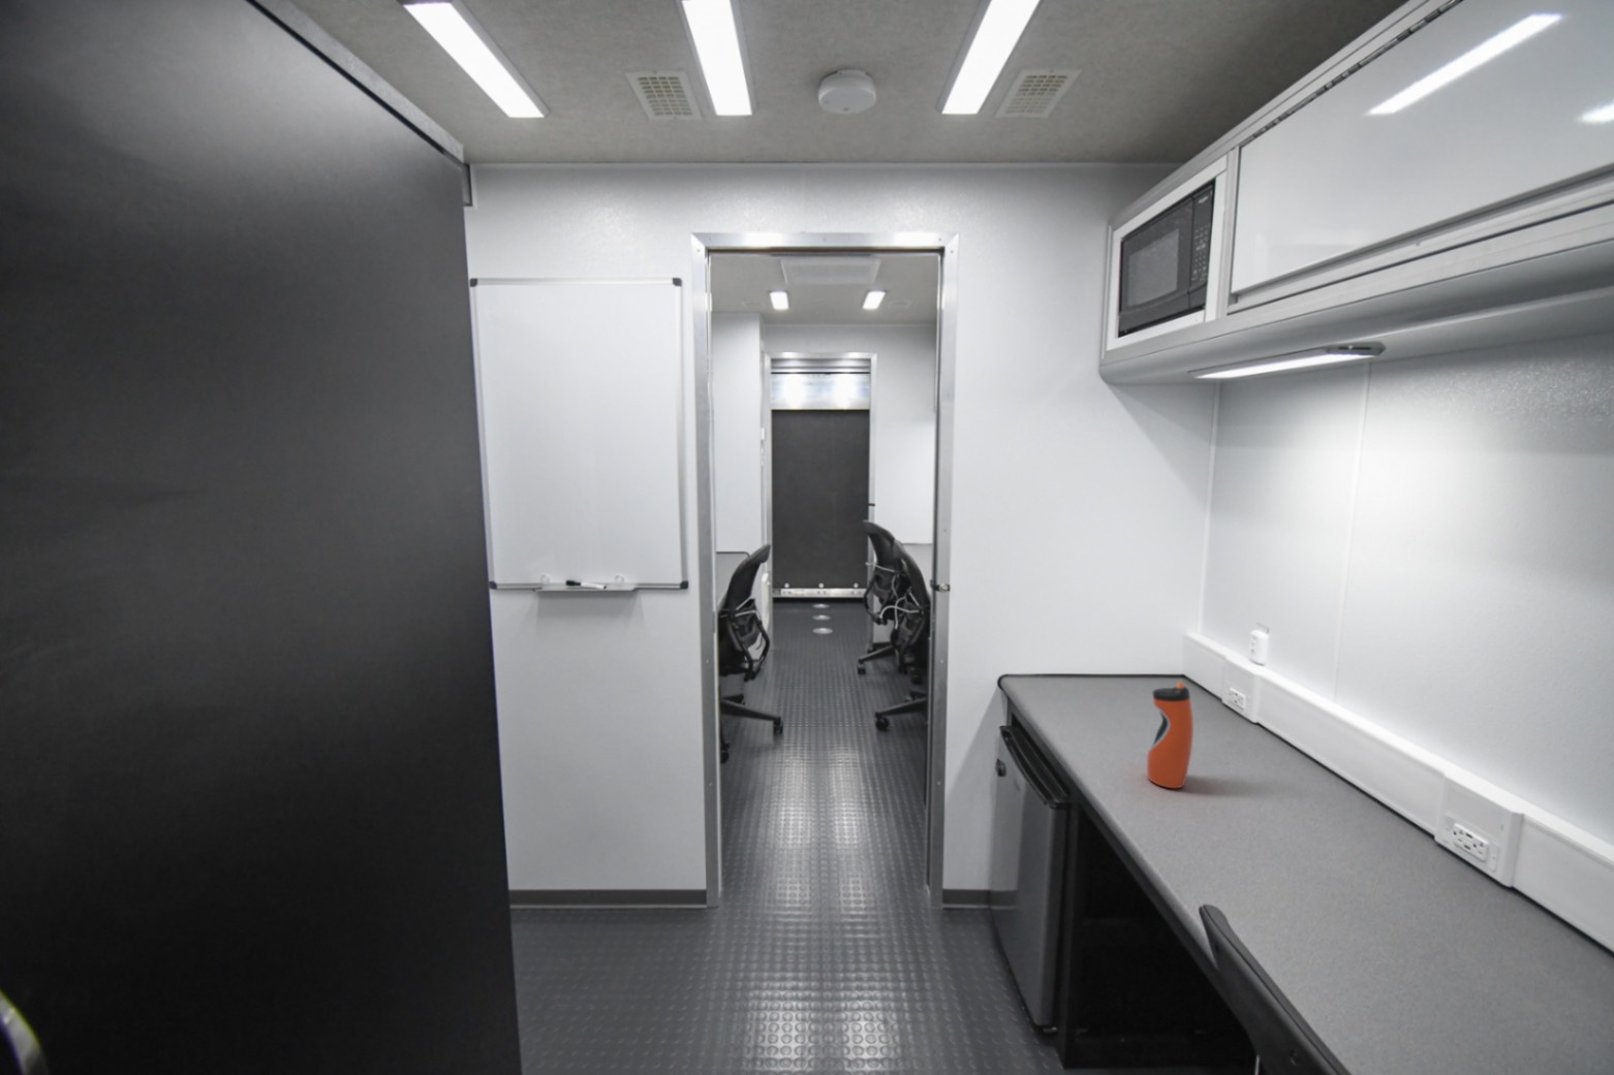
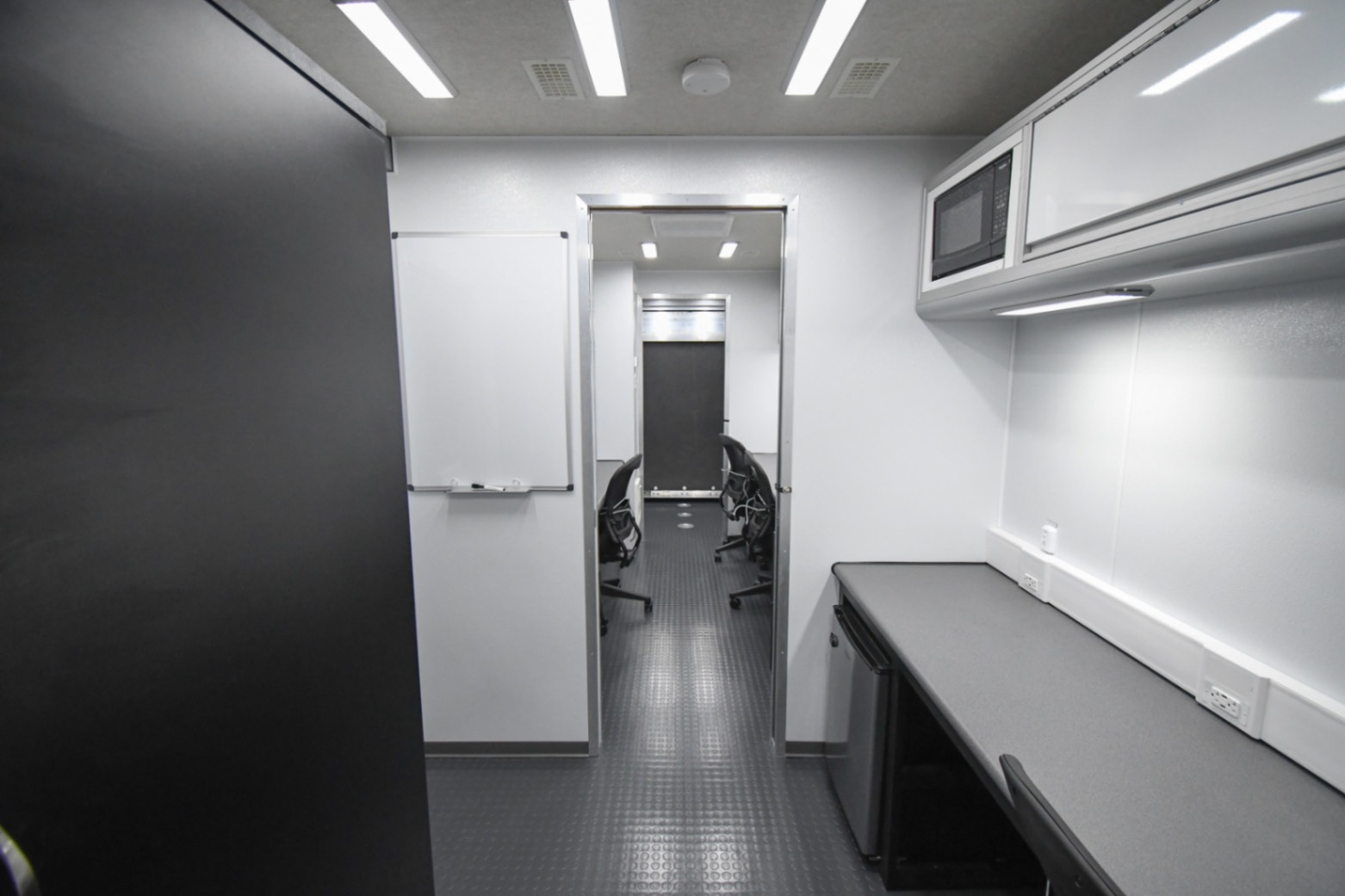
- water bottle (1171, 731)
